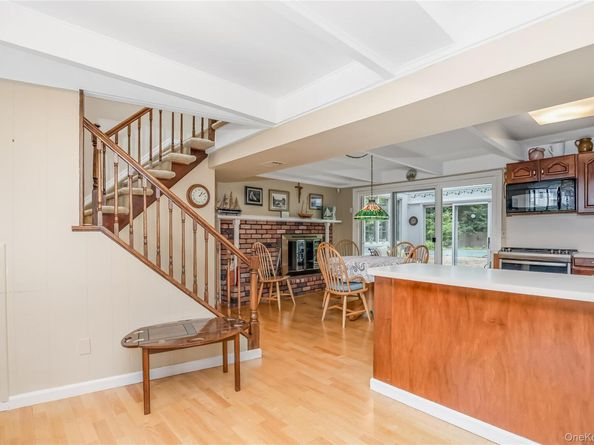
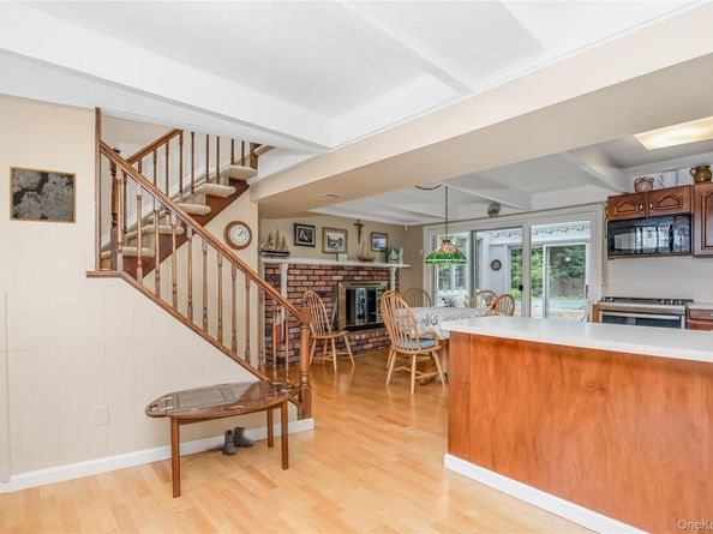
+ boots (235, 439)
+ wall art (43, 196)
